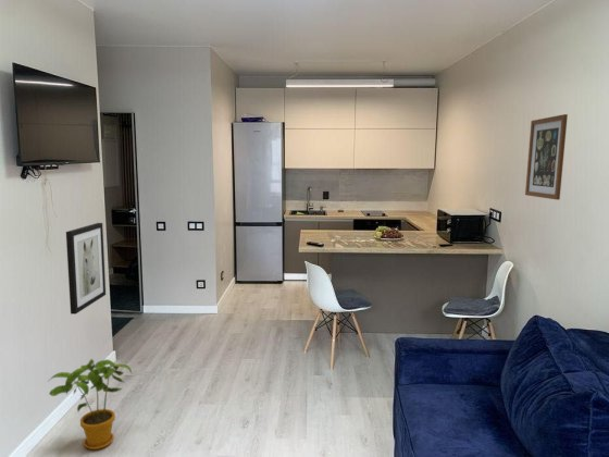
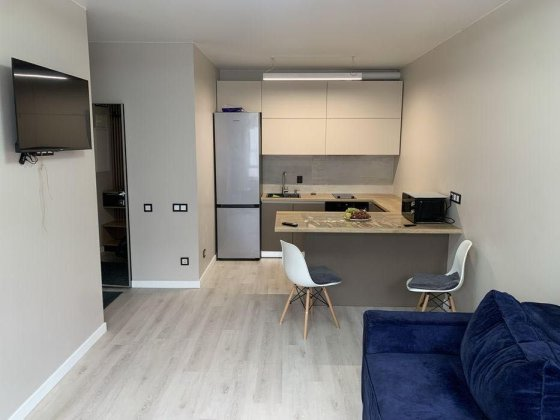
- house plant (85, 397)
- wall art (544, 158)
- wall art (87, 265)
